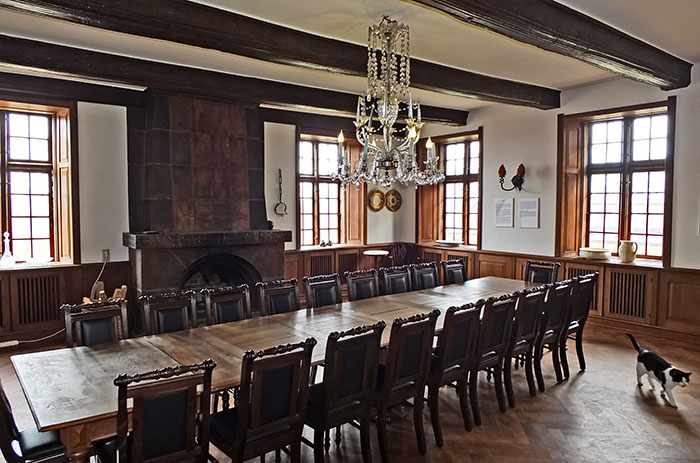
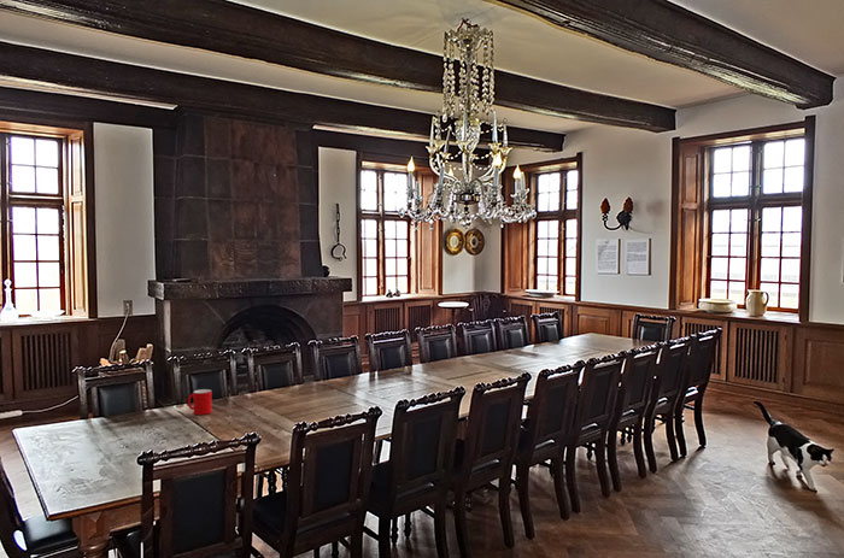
+ cup (199, 401)
